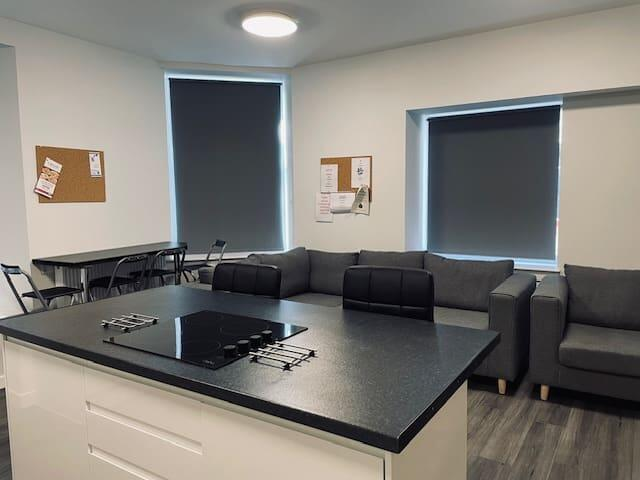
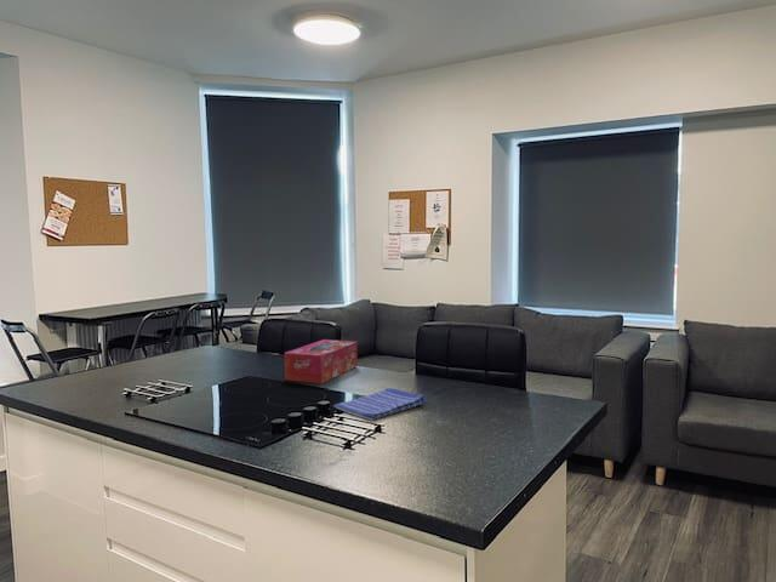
+ tissue box (323, 359)
+ dish towel (381, 401)
